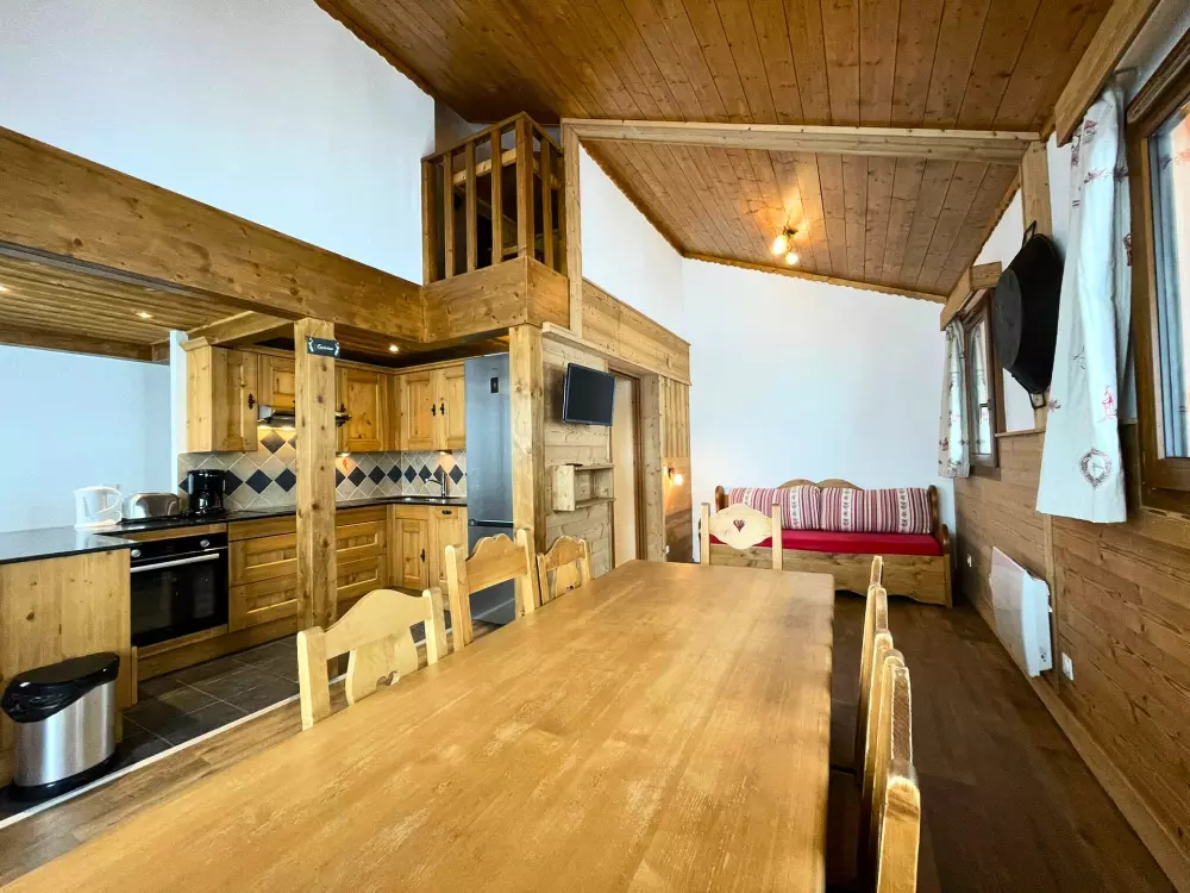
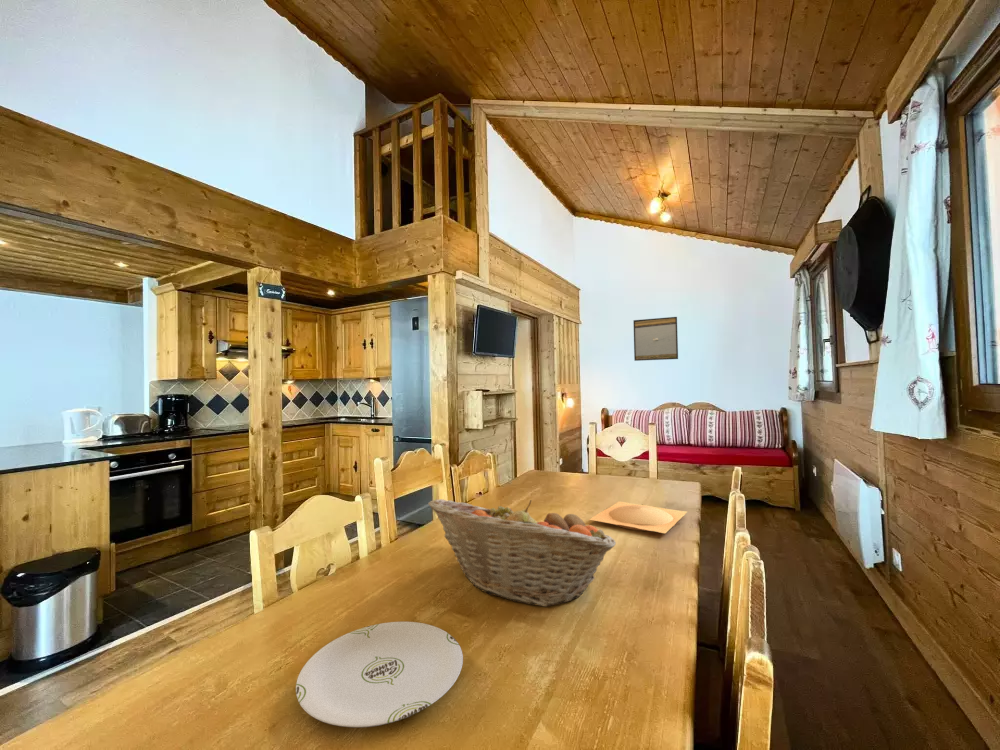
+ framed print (655, 339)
+ fruit basket (517, 536)
+ plate (383, 670)
+ plate (639, 513)
